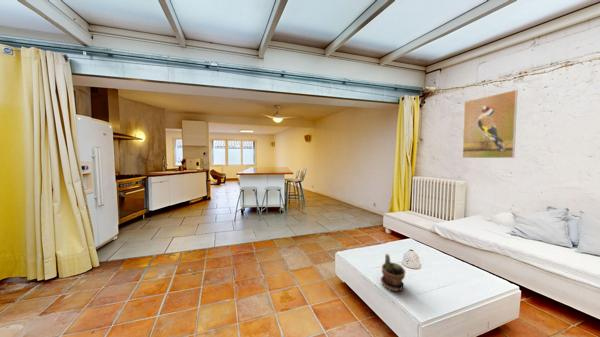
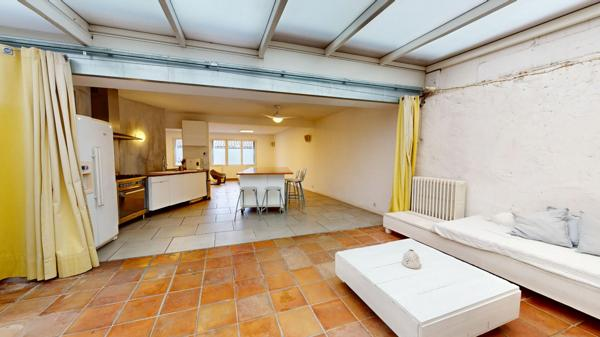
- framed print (487, 127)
- potted plant (392, 269)
